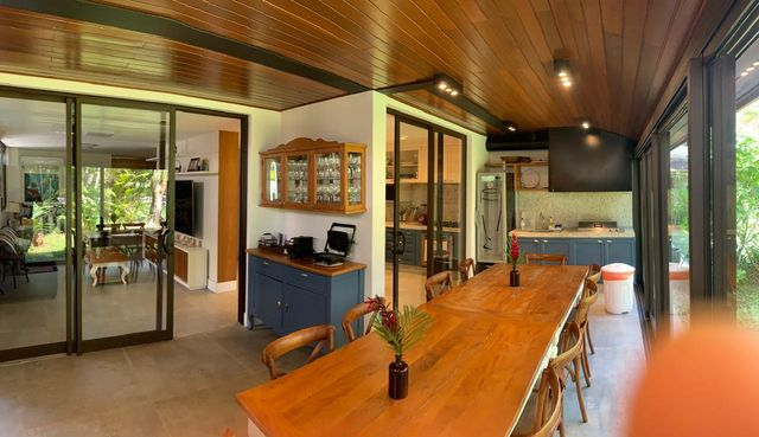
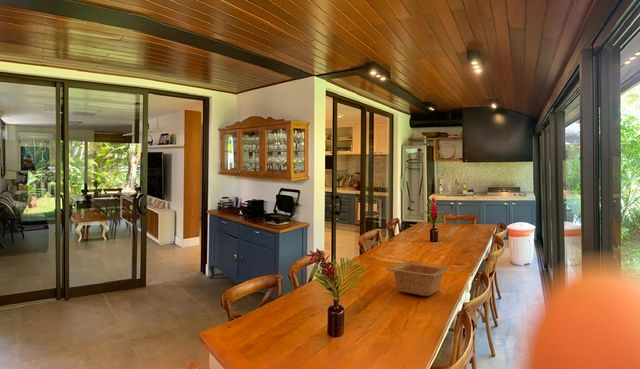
+ serving bowl (418, 279)
